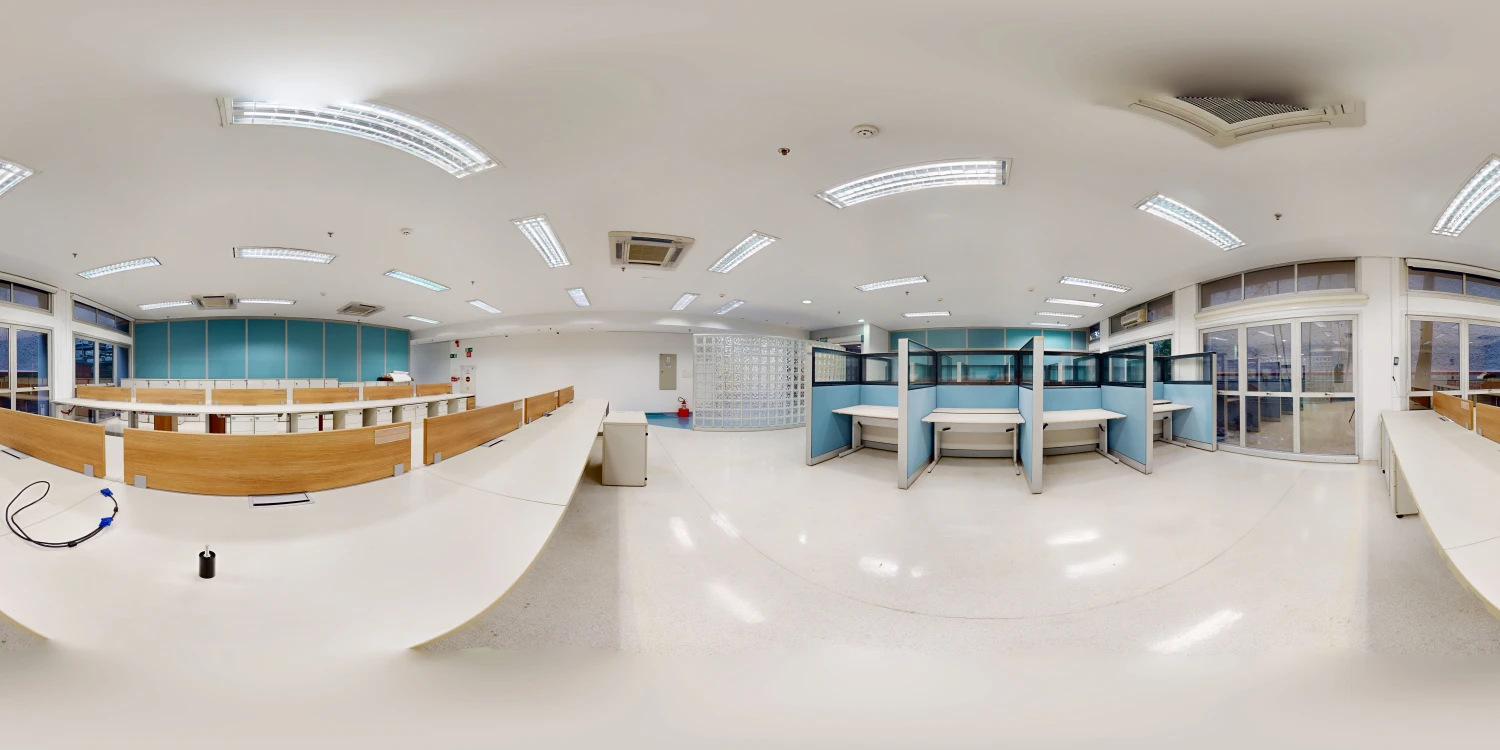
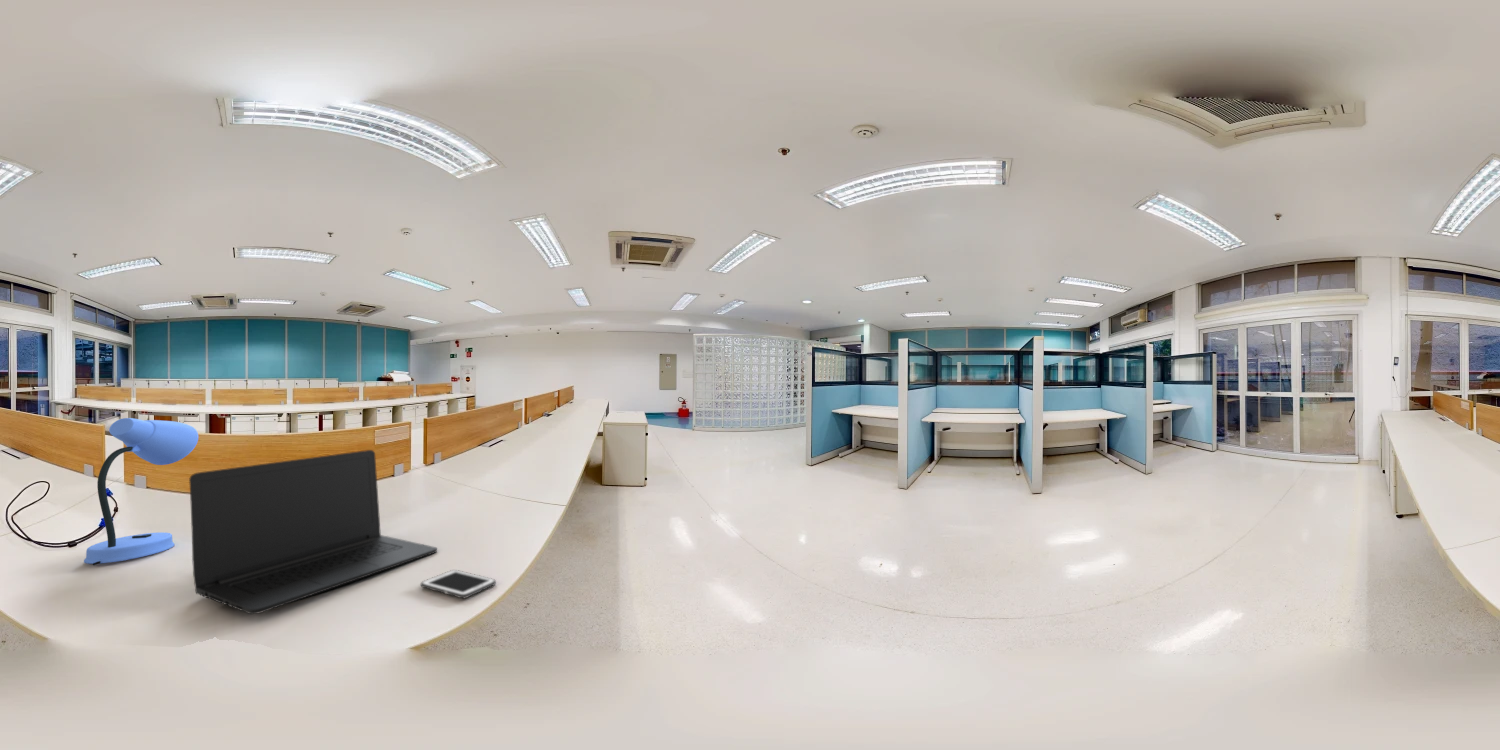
+ laptop (325, 517)
+ desk lamp (152, 463)
+ cell phone (458, 583)
